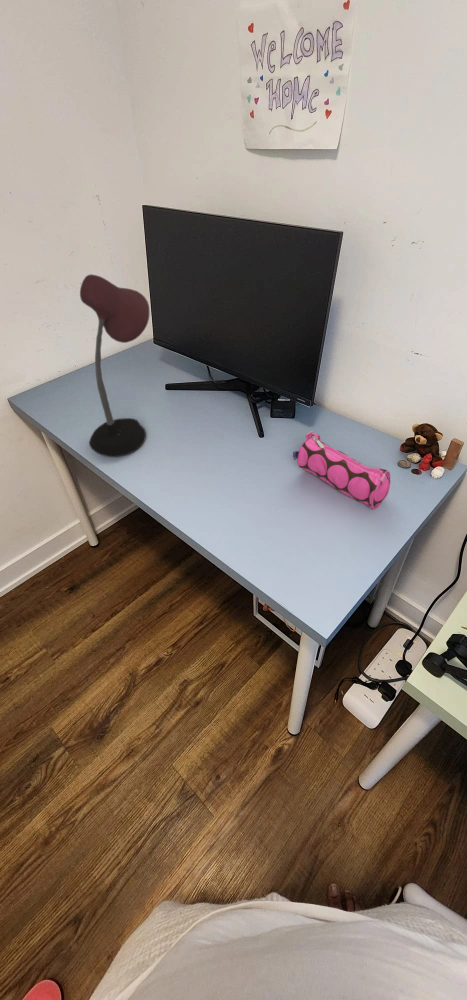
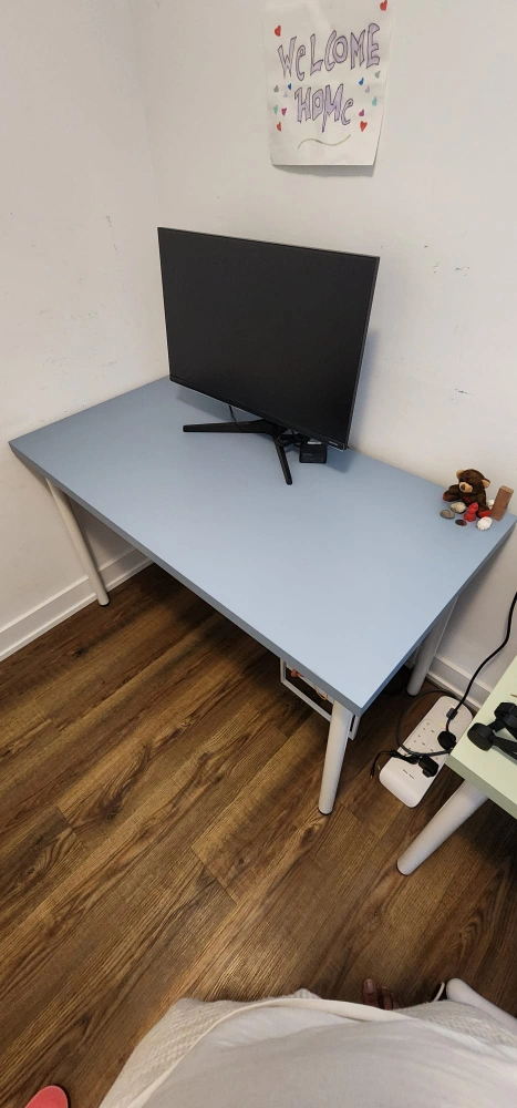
- pencil case (342, 468)
- desk lamp (100, 366)
